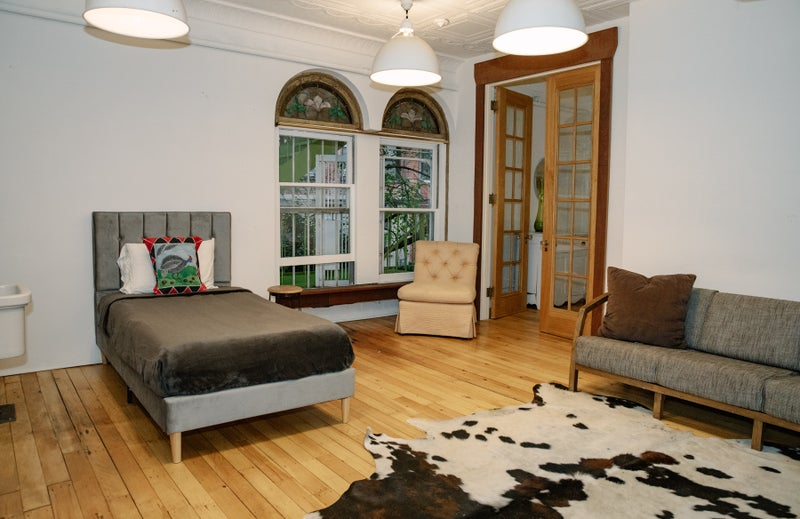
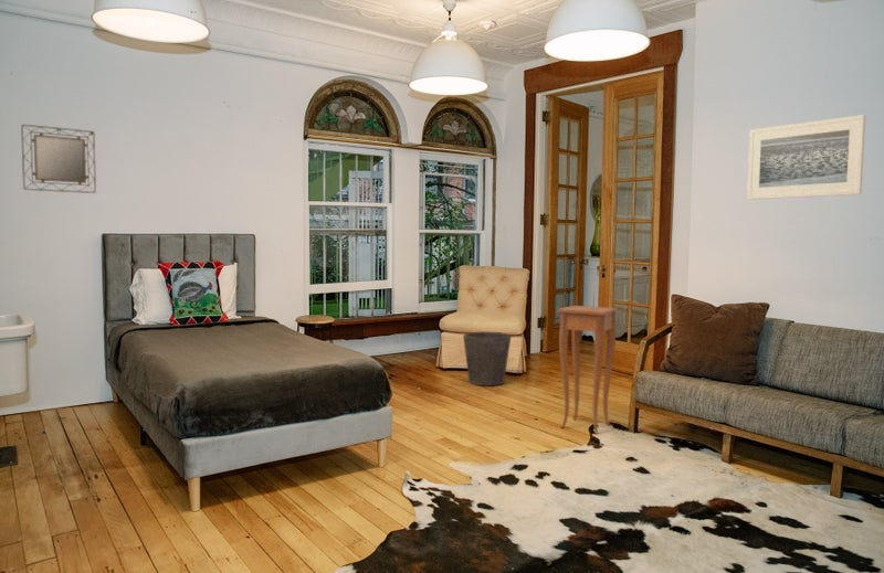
+ waste bin (486, 358)
+ home mirror (60, 159)
+ side table (578, 368)
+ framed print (802, 160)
